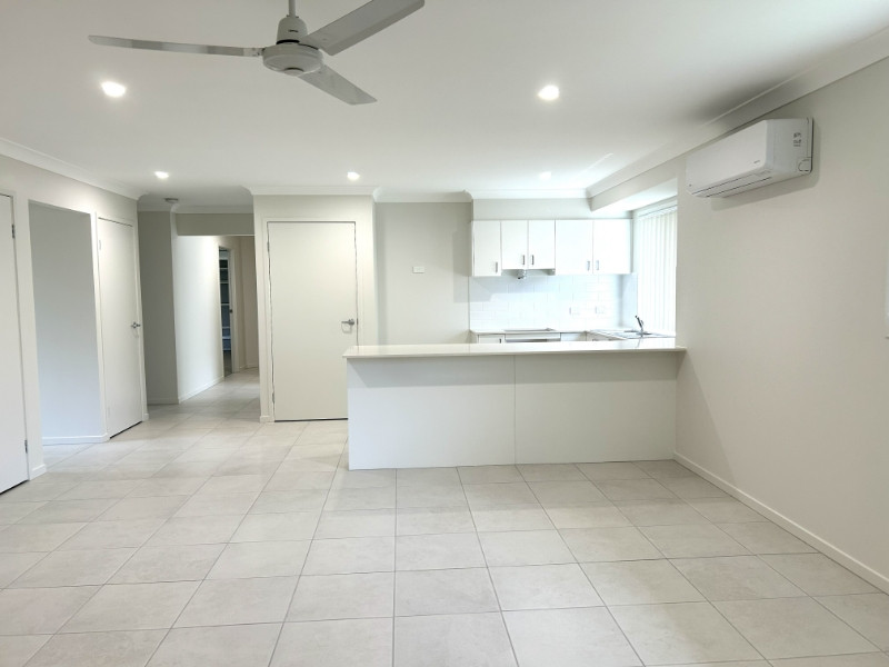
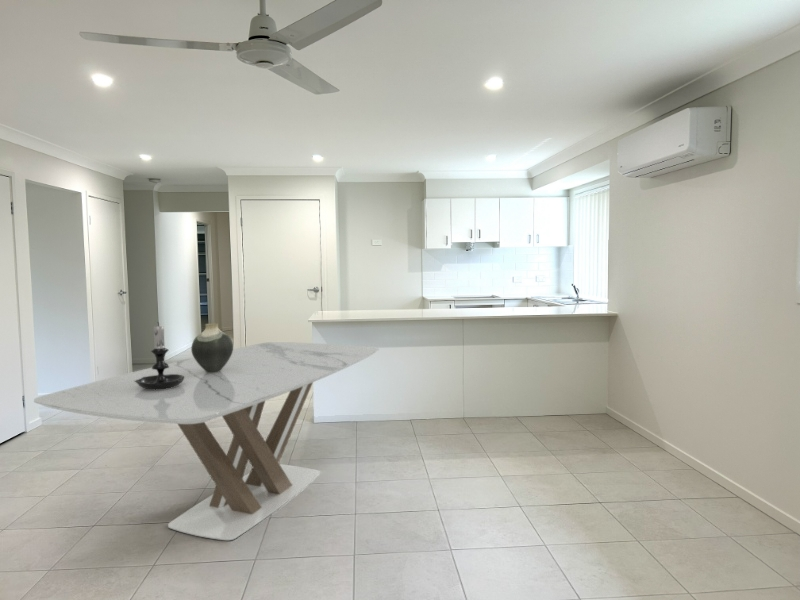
+ candle holder (158, 353)
+ vase (212, 347)
+ dining table (246, 433)
